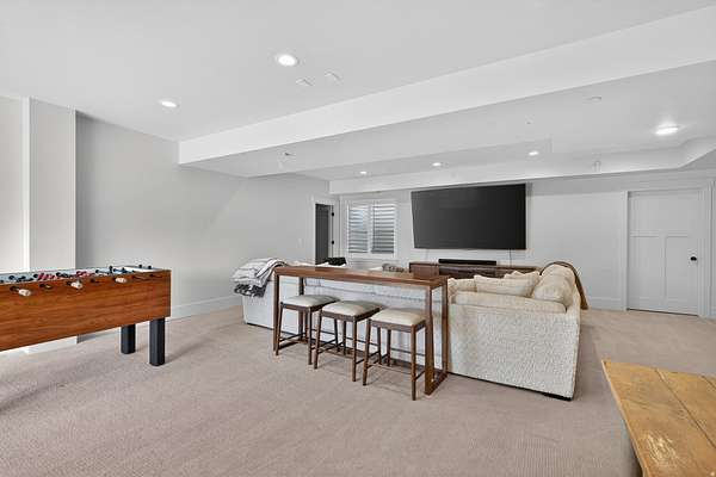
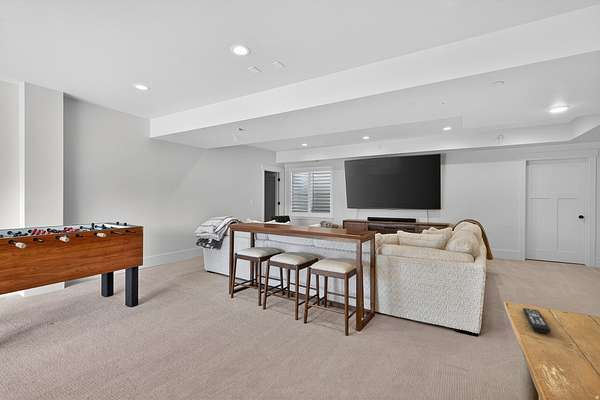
+ remote control (535, 319)
